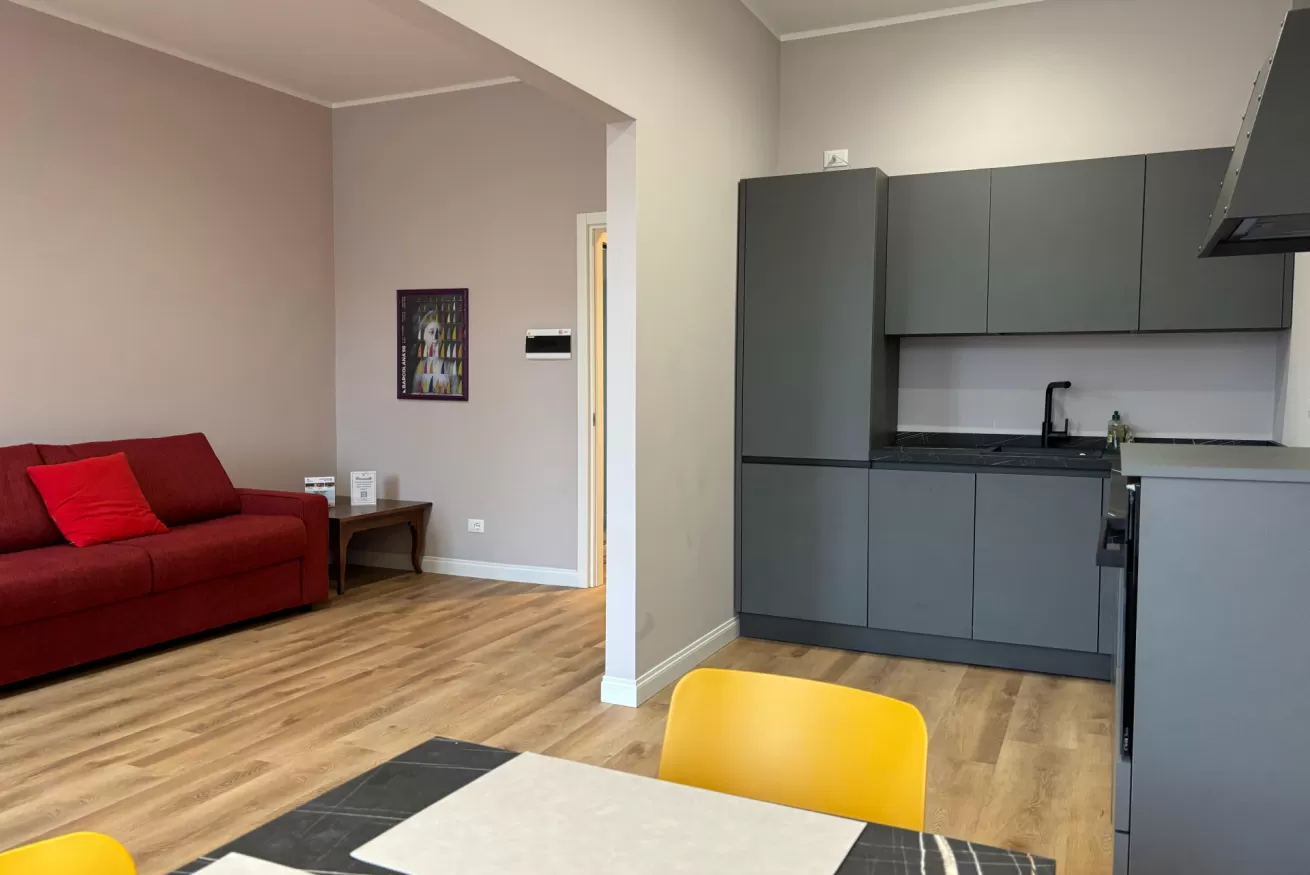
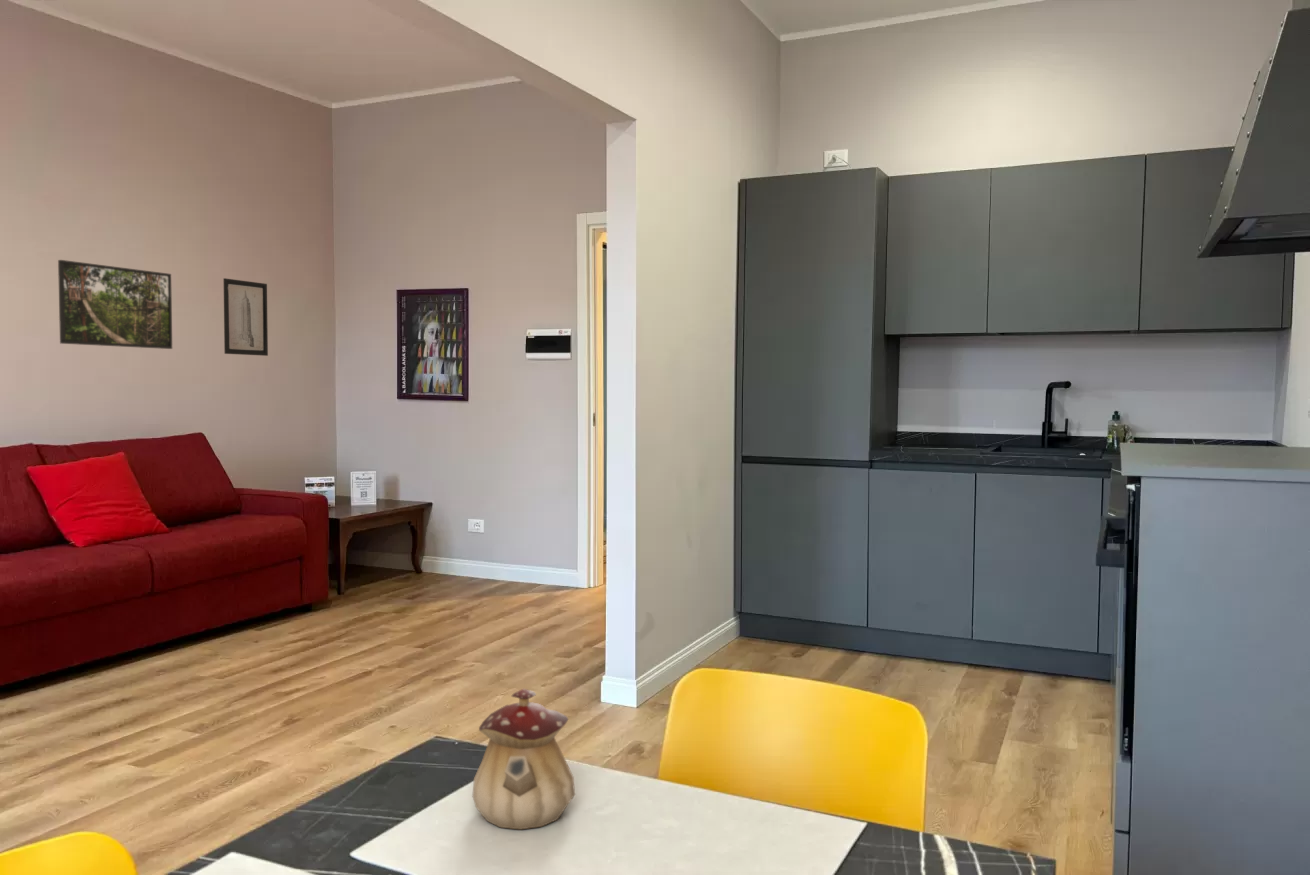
+ wall art (246, 318)
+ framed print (118, 306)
+ teapot (524, 747)
